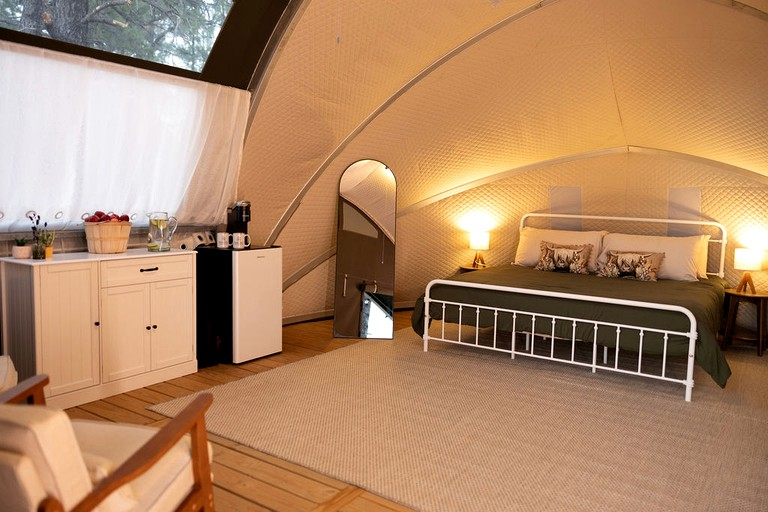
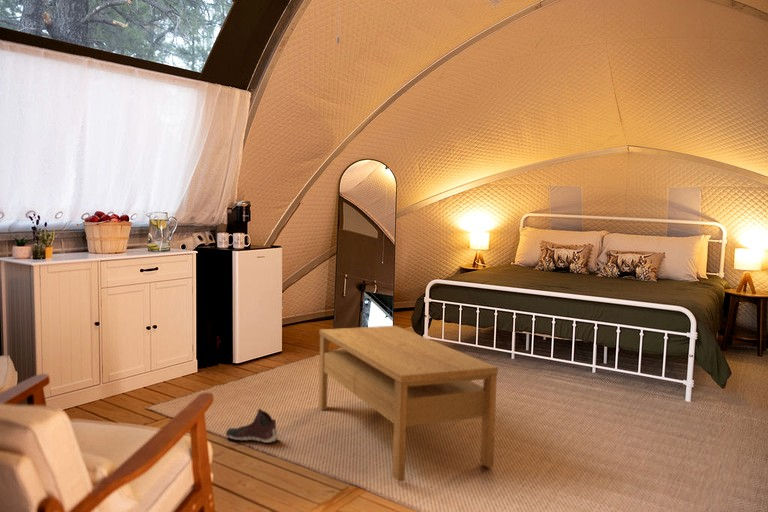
+ sneaker (252, 423)
+ coffee table (396, 390)
